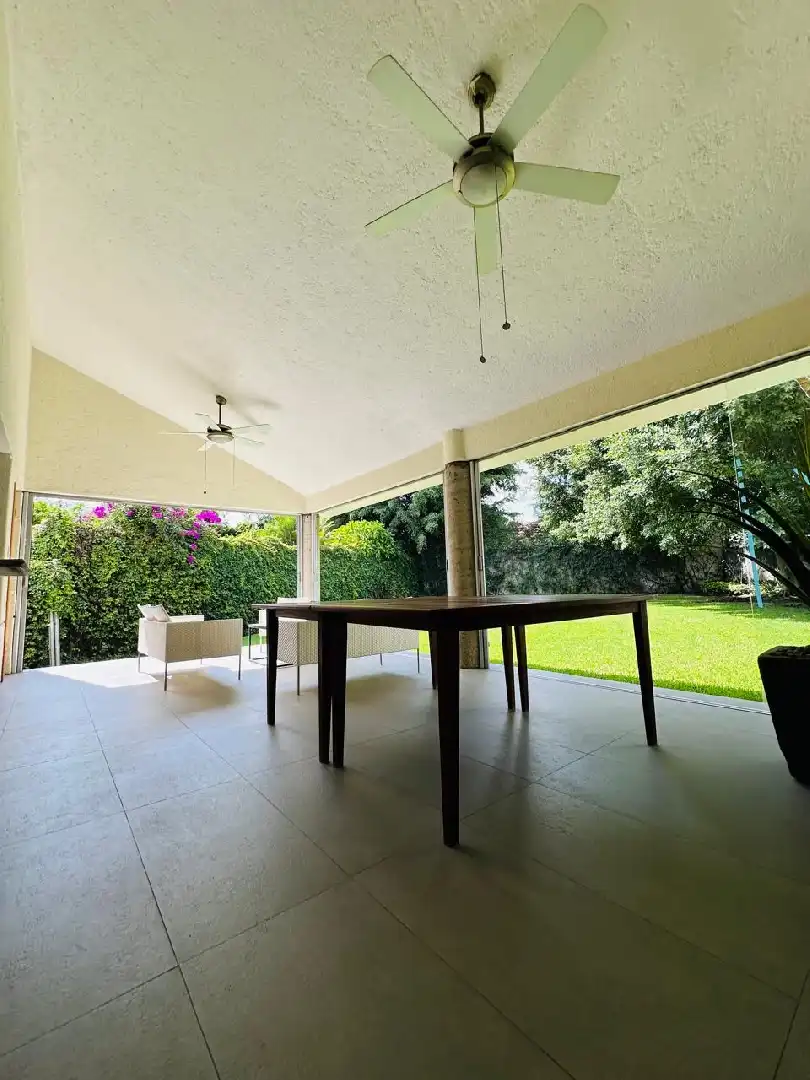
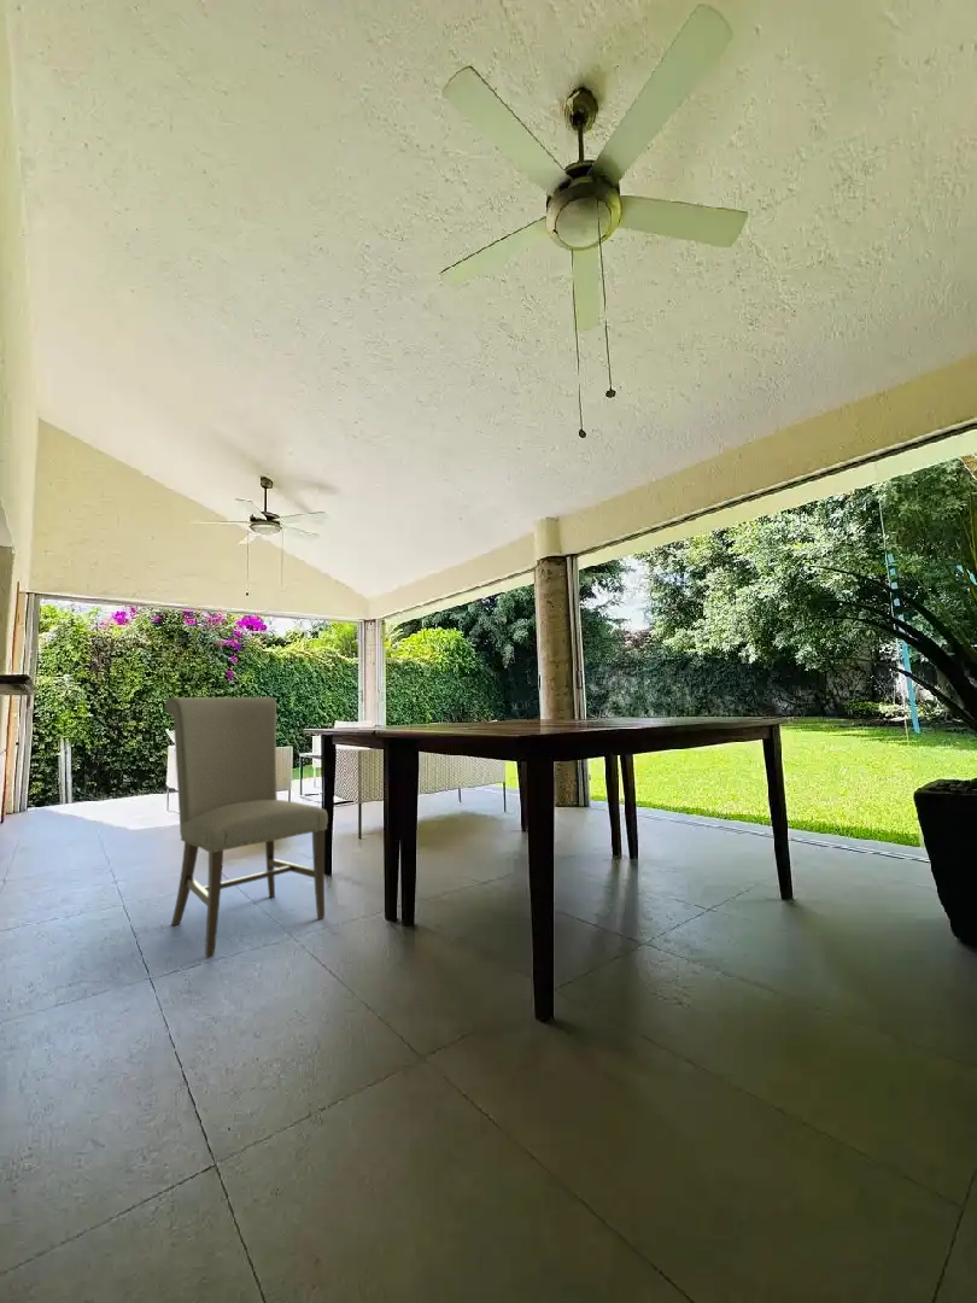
+ chair (244, 804)
